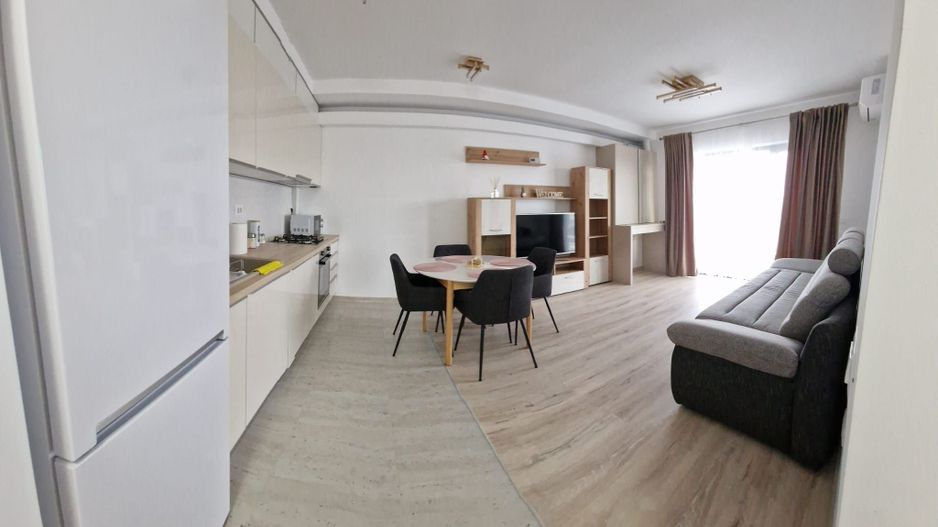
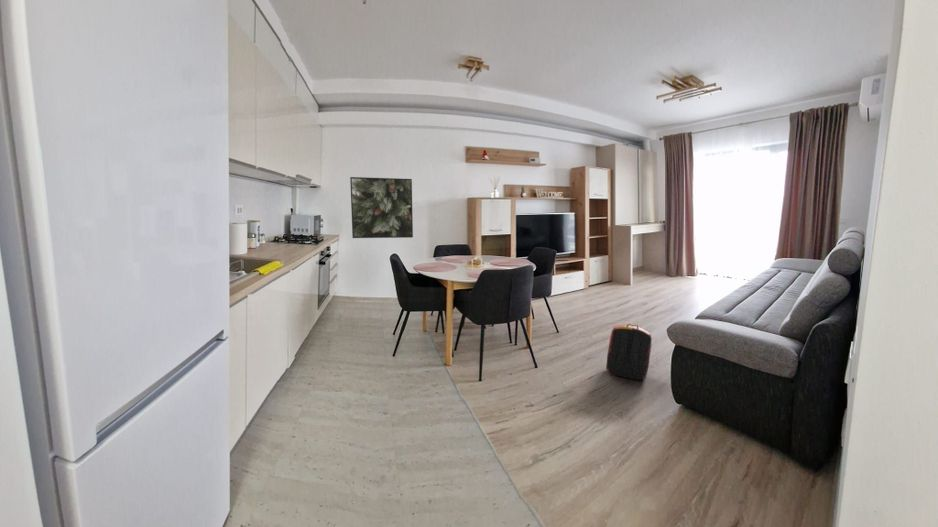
+ backpack (628, 348)
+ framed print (382, 208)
